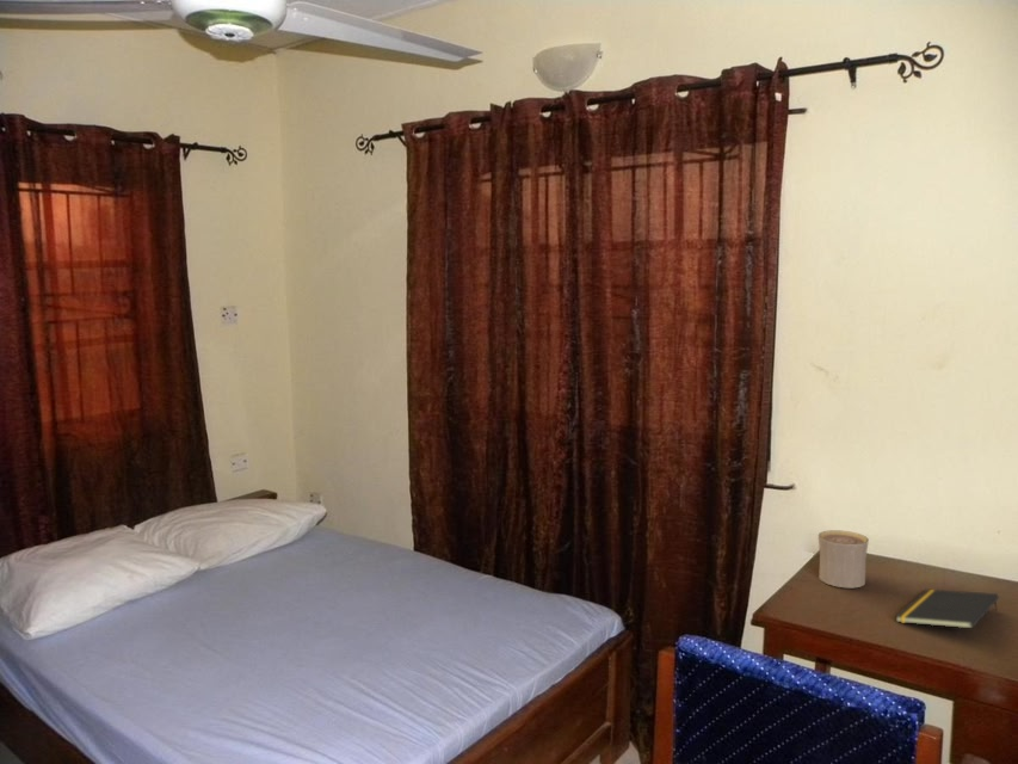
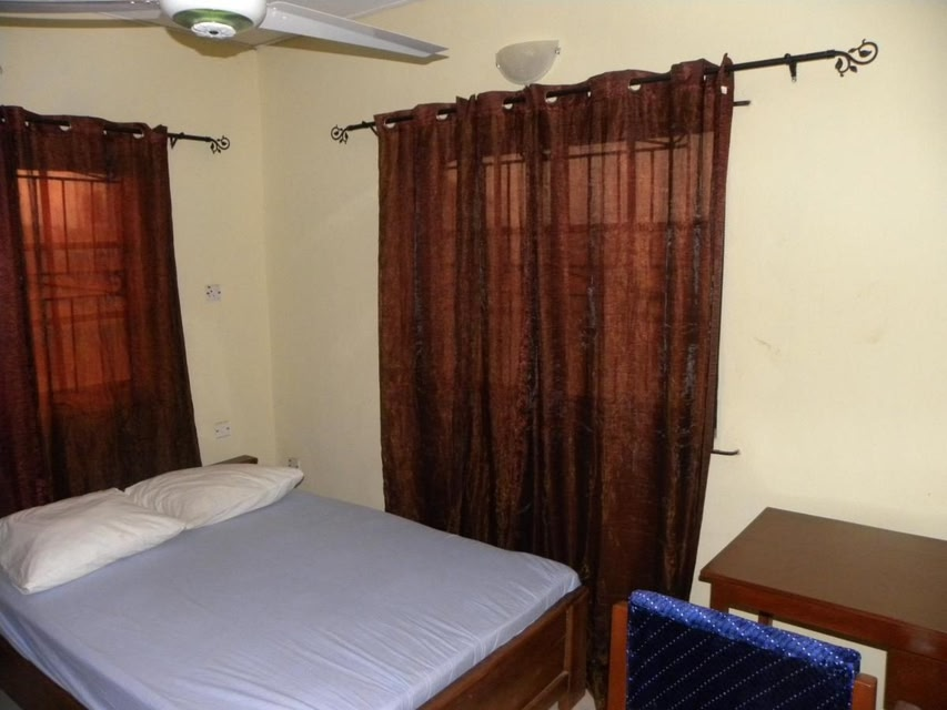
- cup (843, 557)
- notepad (946, 608)
